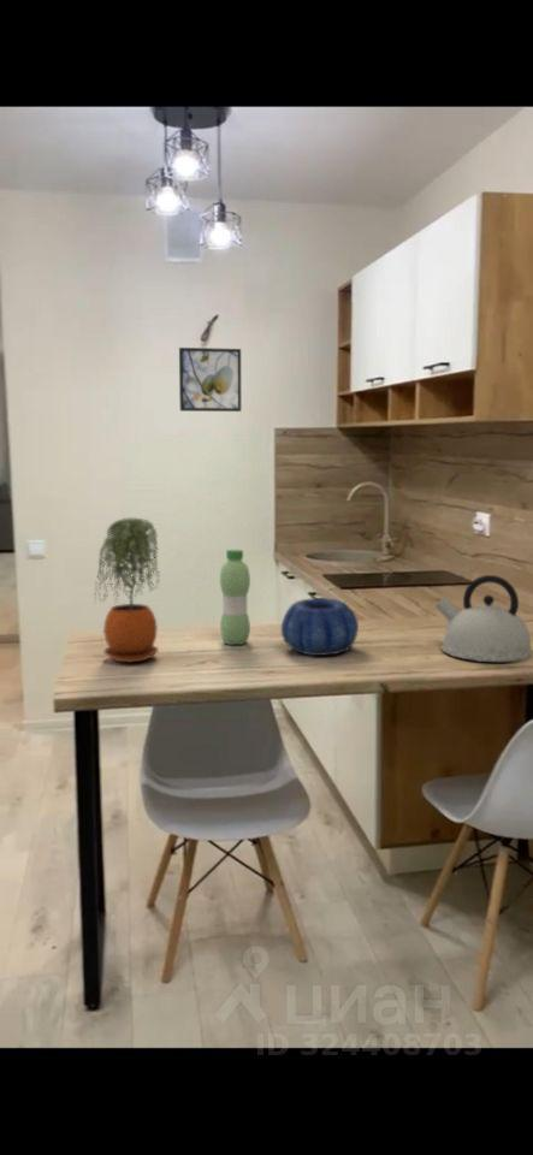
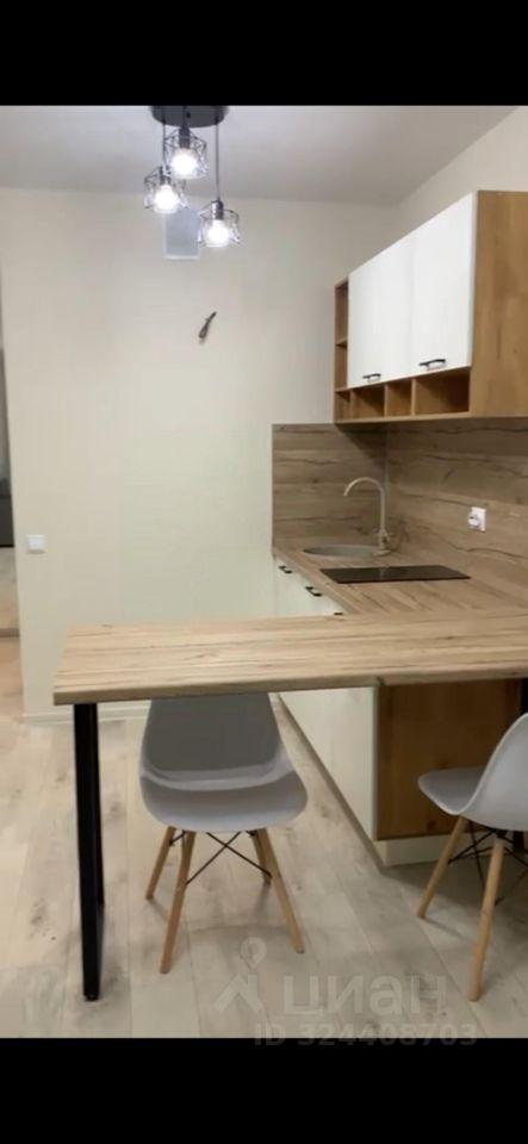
- decorative bowl (319, 626)
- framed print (209, 379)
- kettle (482, 612)
- water bottle (235, 597)
- potted plant (128, 590)
